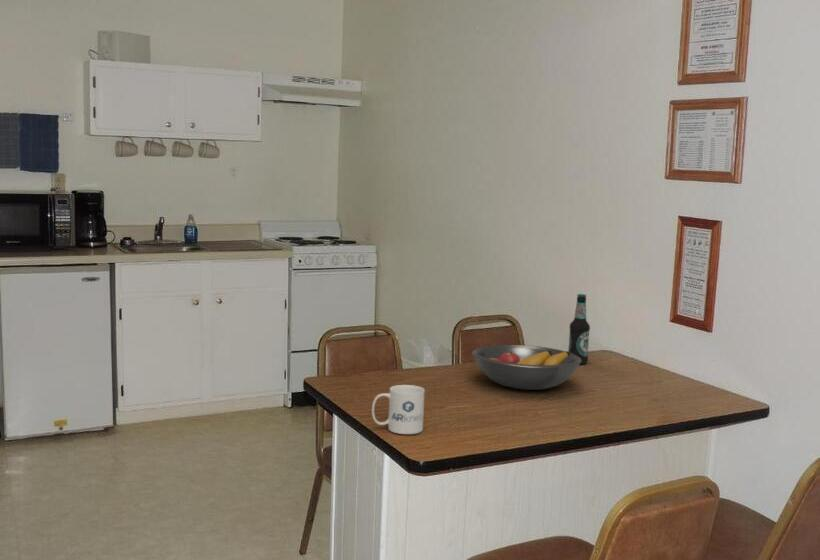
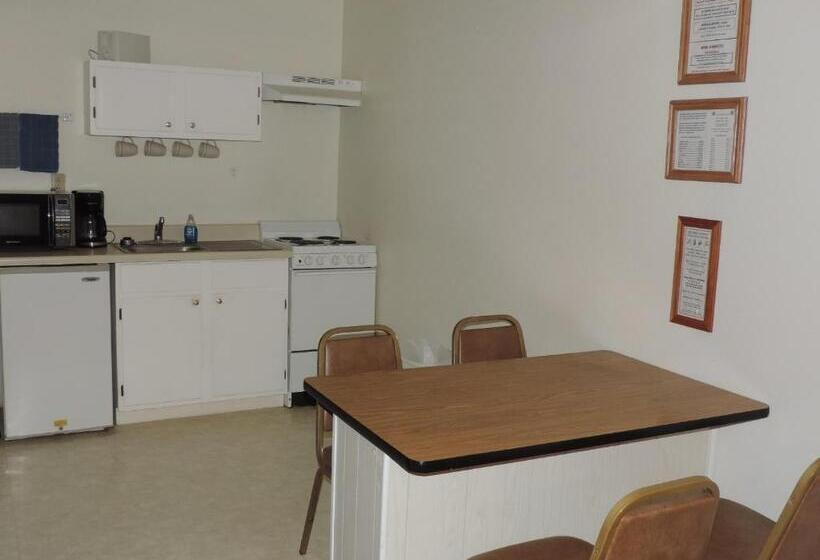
- bottle (579, 328)
- mug (400, 408)
- fruit bowl (525, 365)
